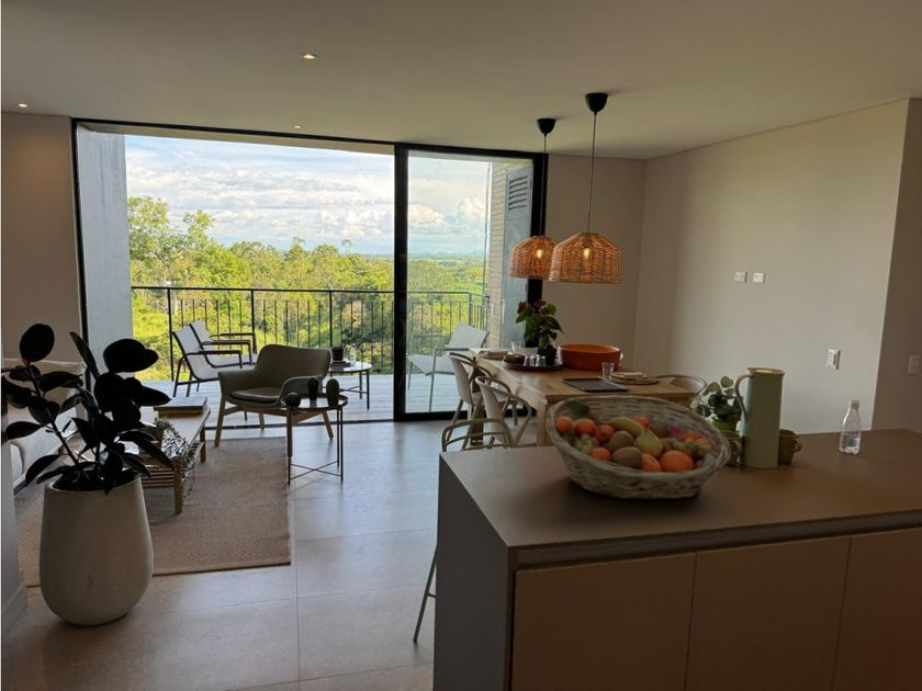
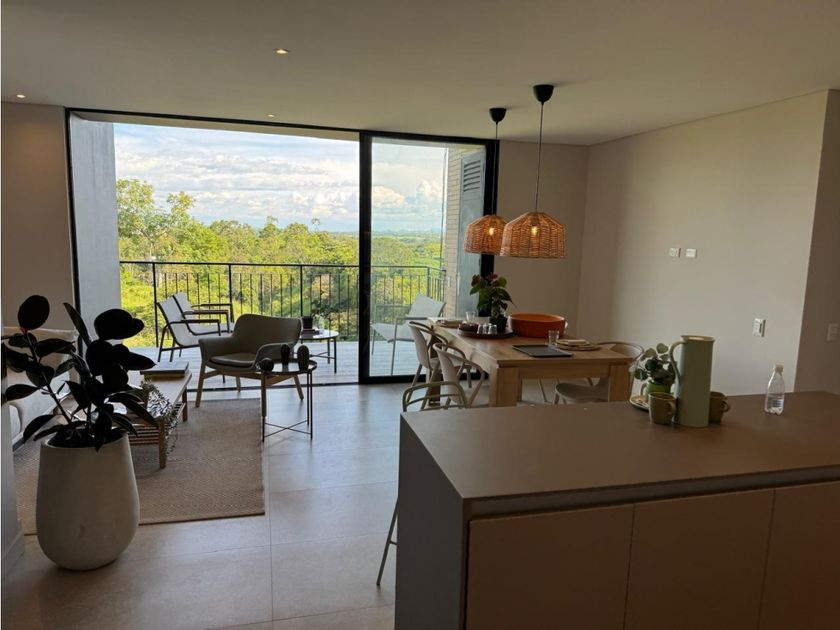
- fruit basket (633, 444)
